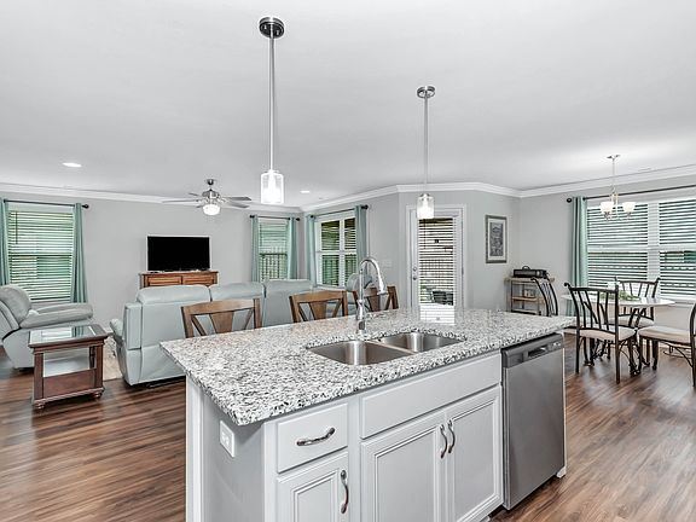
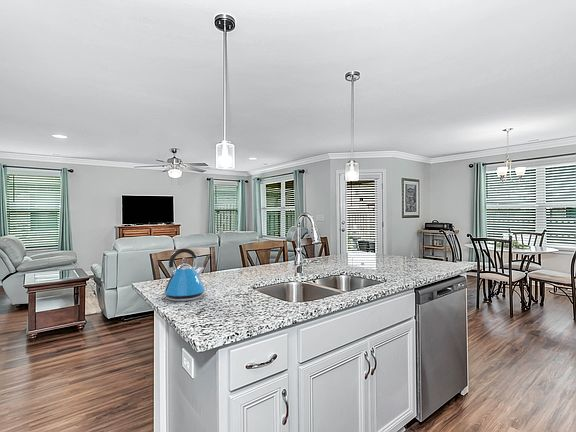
+ kettle (183, 272)
